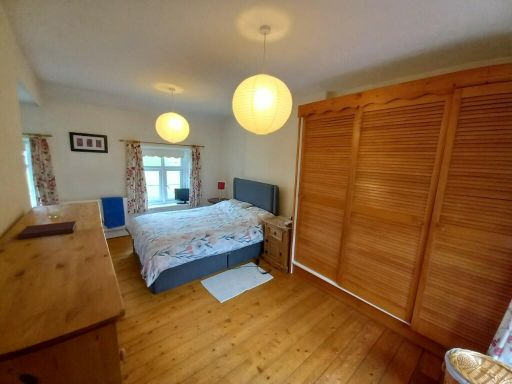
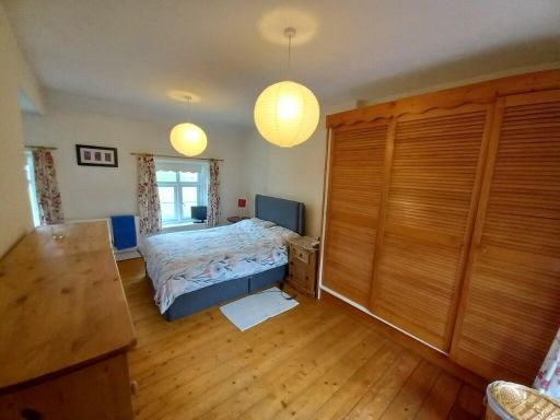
- notebook (50, 229)
